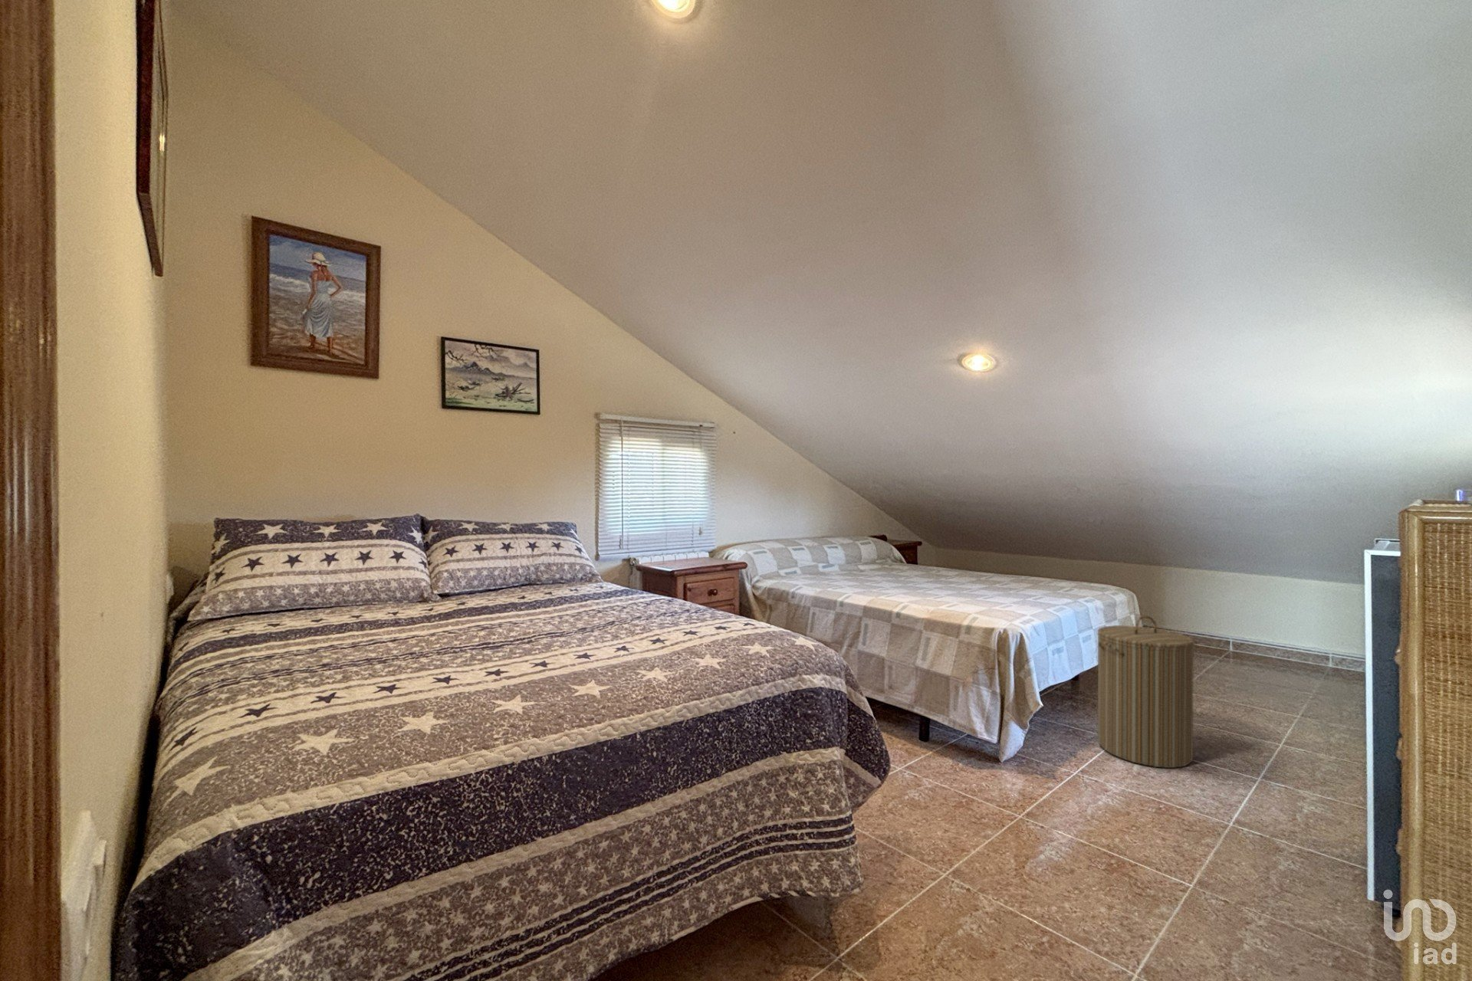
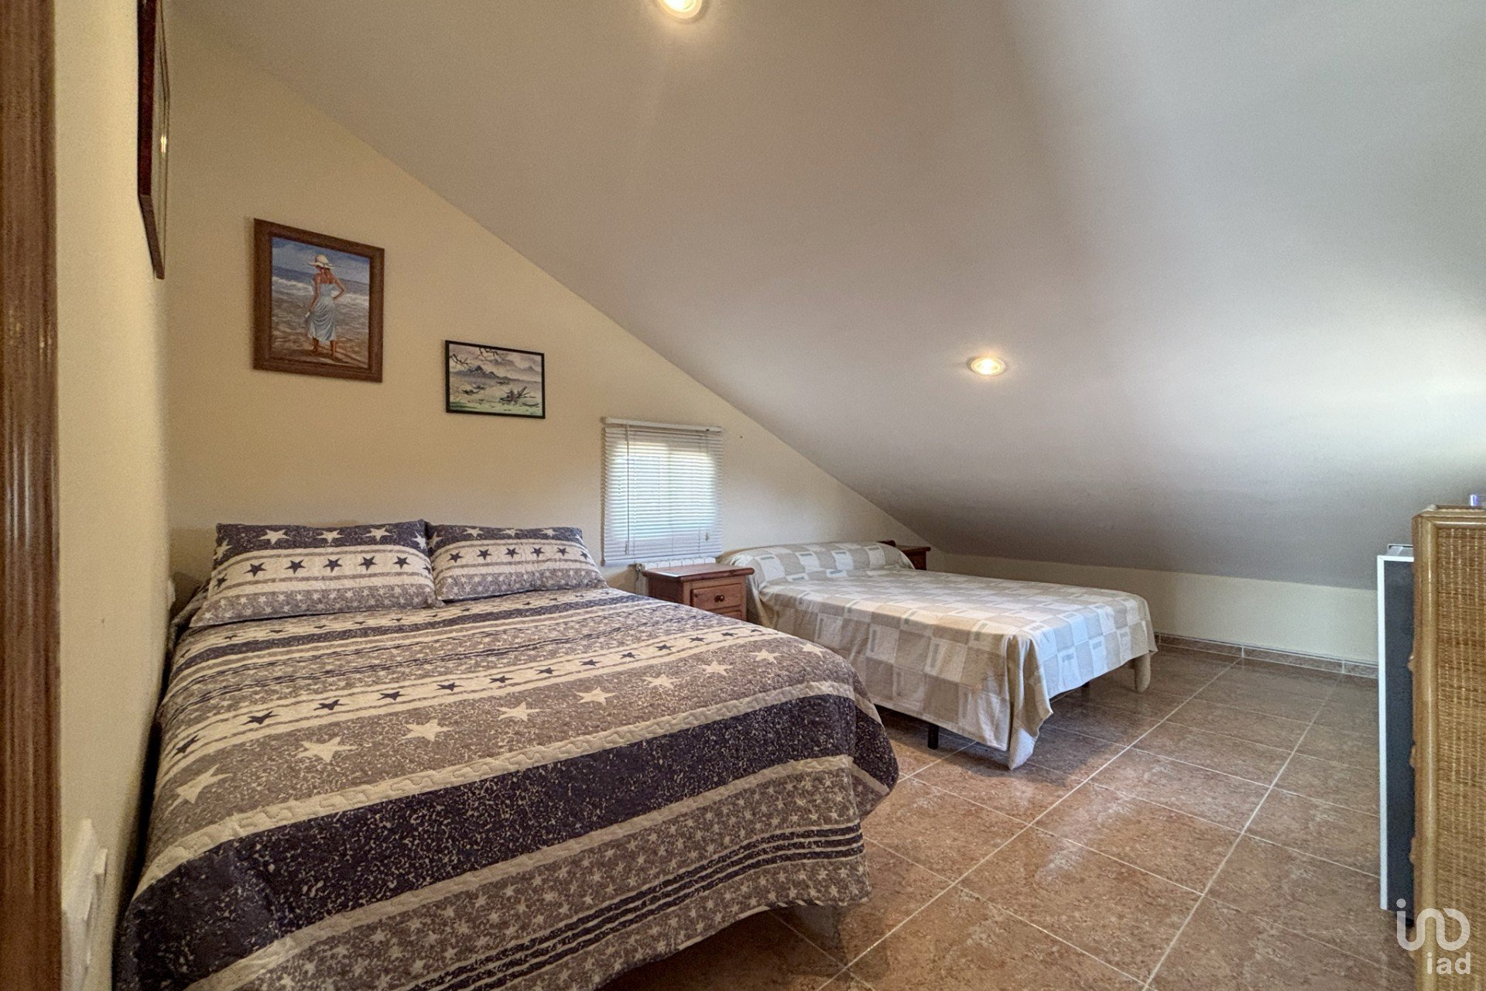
- laundry hamper (1143, 683)
